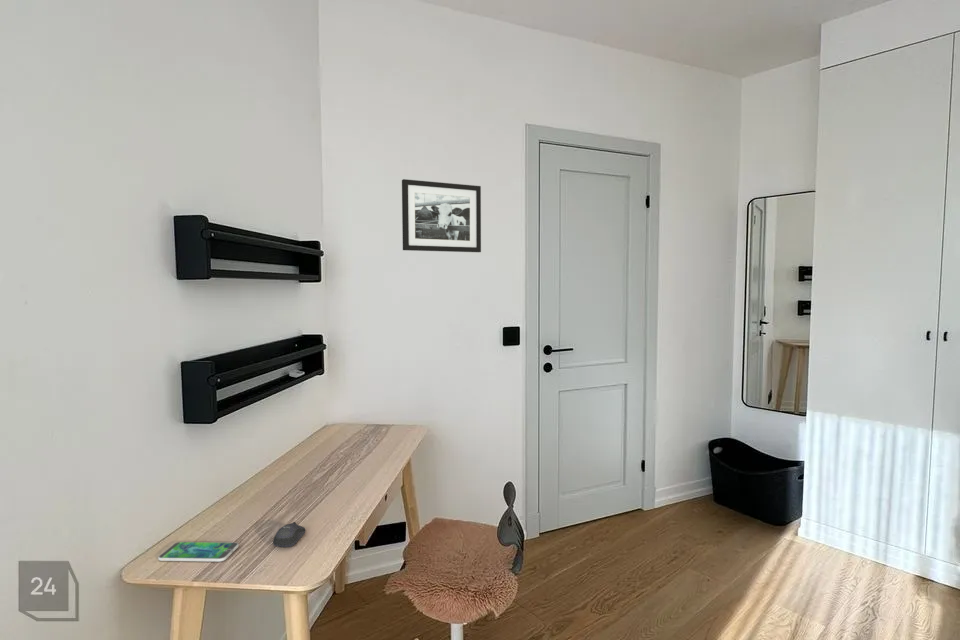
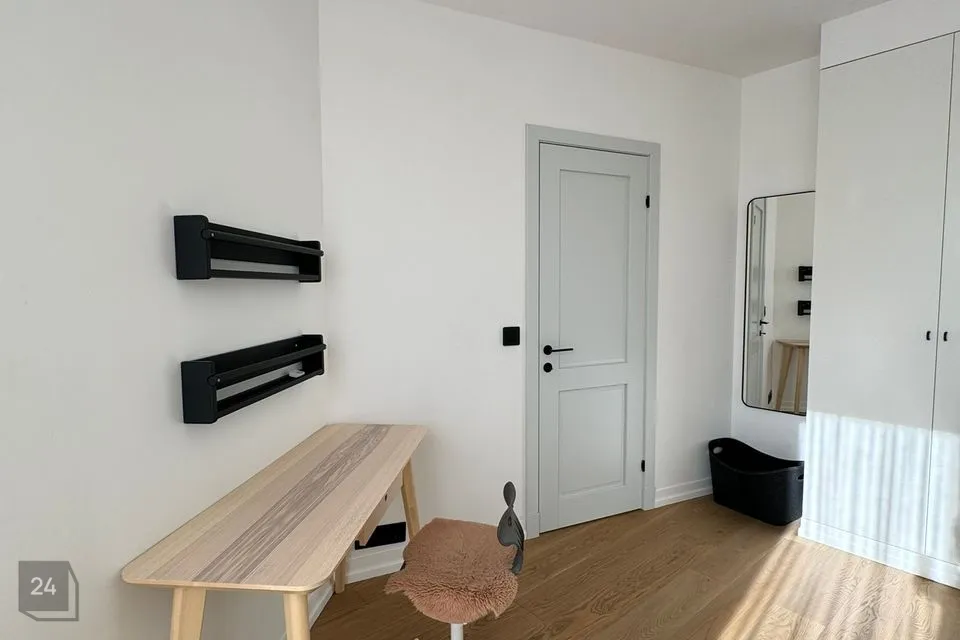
- smartphone (199, 551)
- picture frame (442, 217)
- computer mouse (289, 532)
